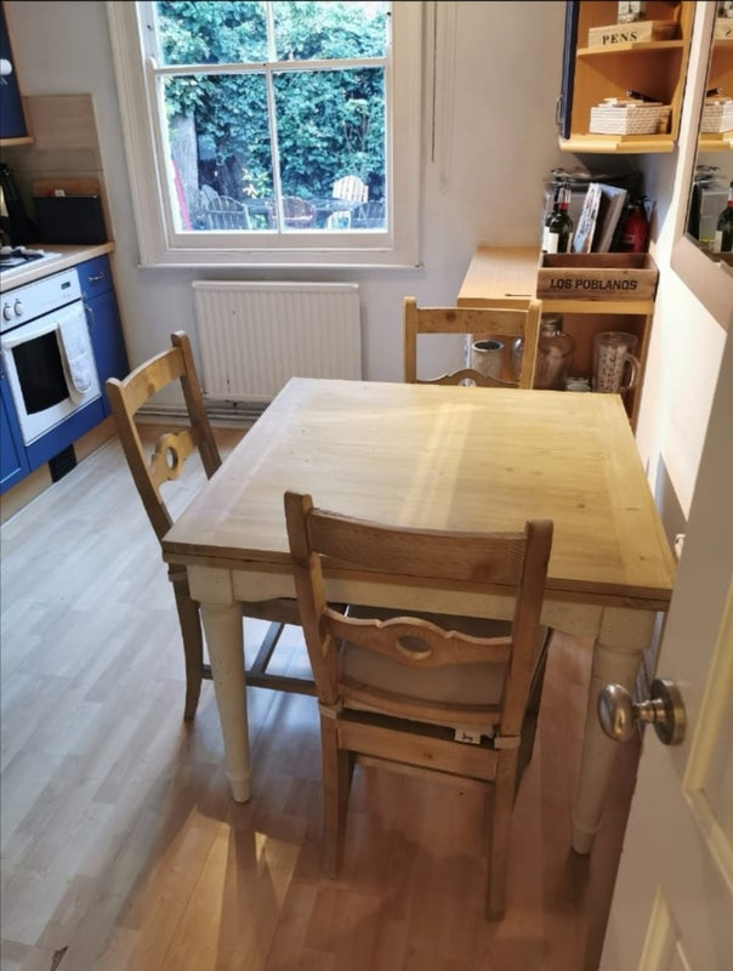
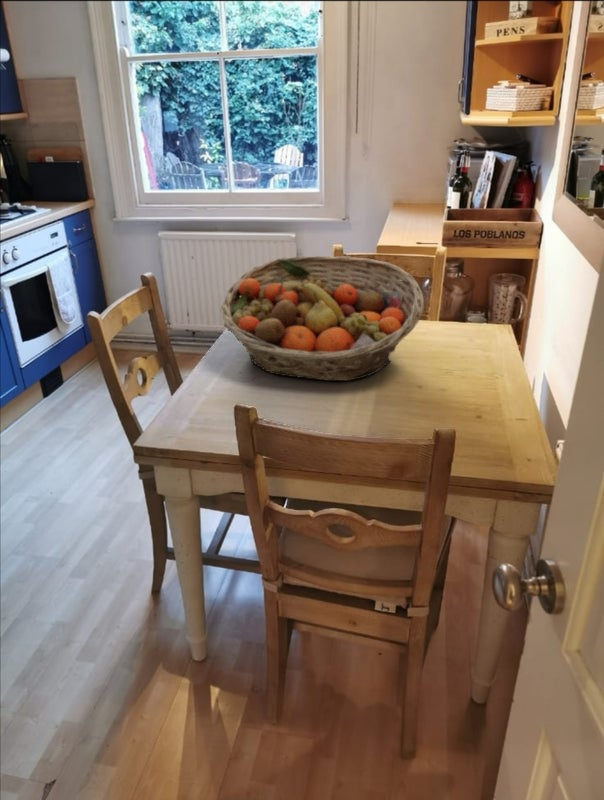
+ fruit basket (320, 315)
